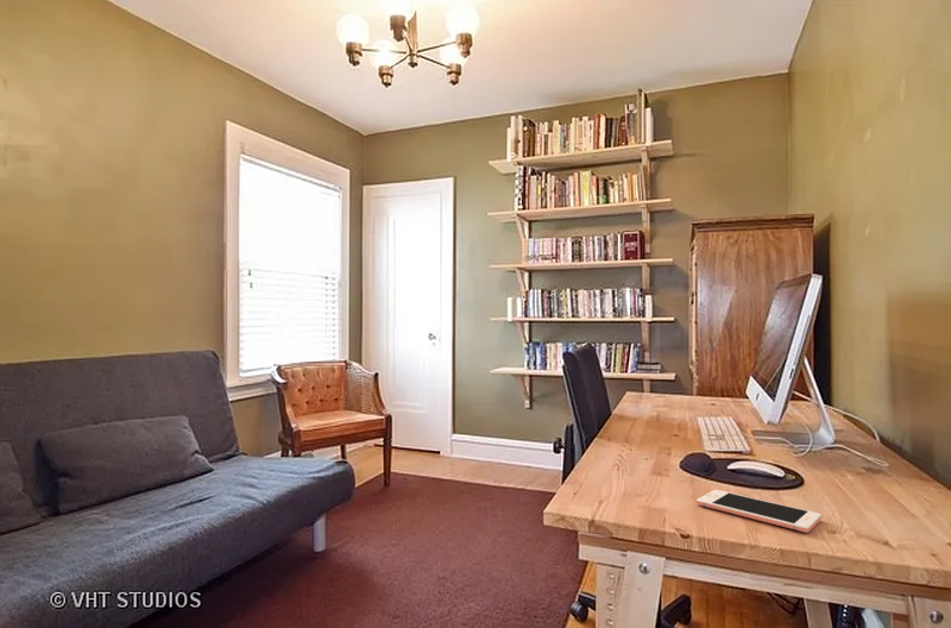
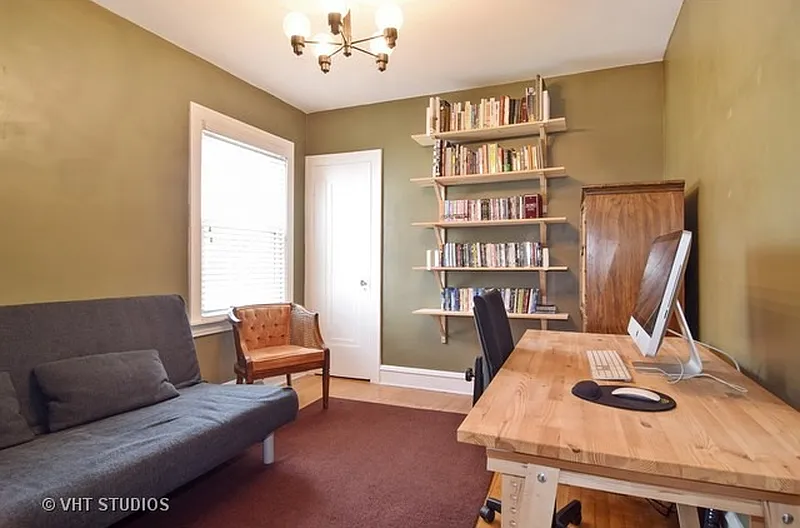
- cell phone (756, 509)
